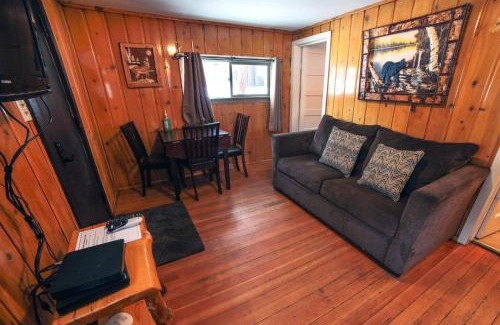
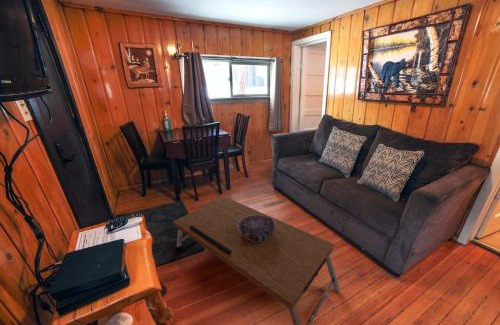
+ decorative bowl (256, 226)
+ coffee table (246, 248)
